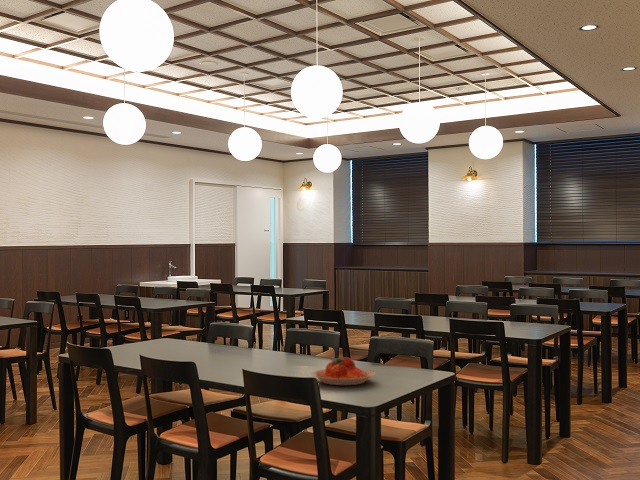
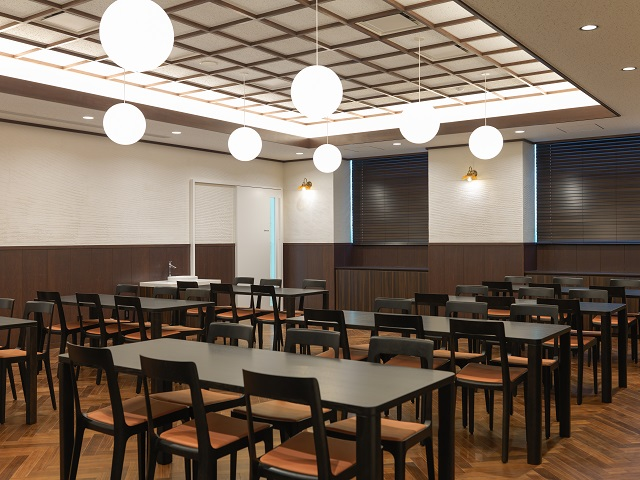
- plate (343, 369)
